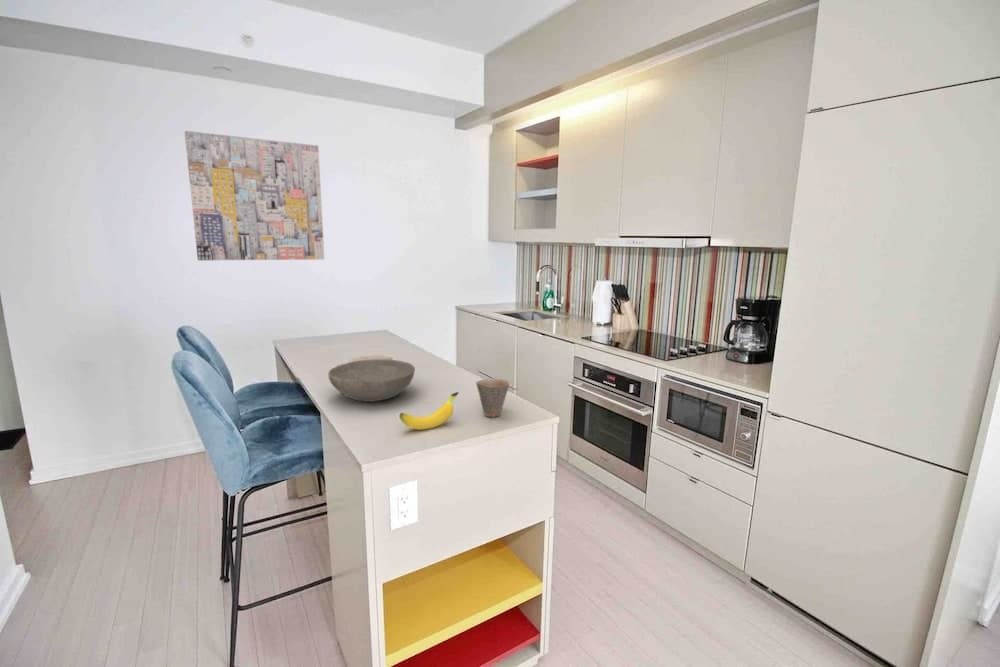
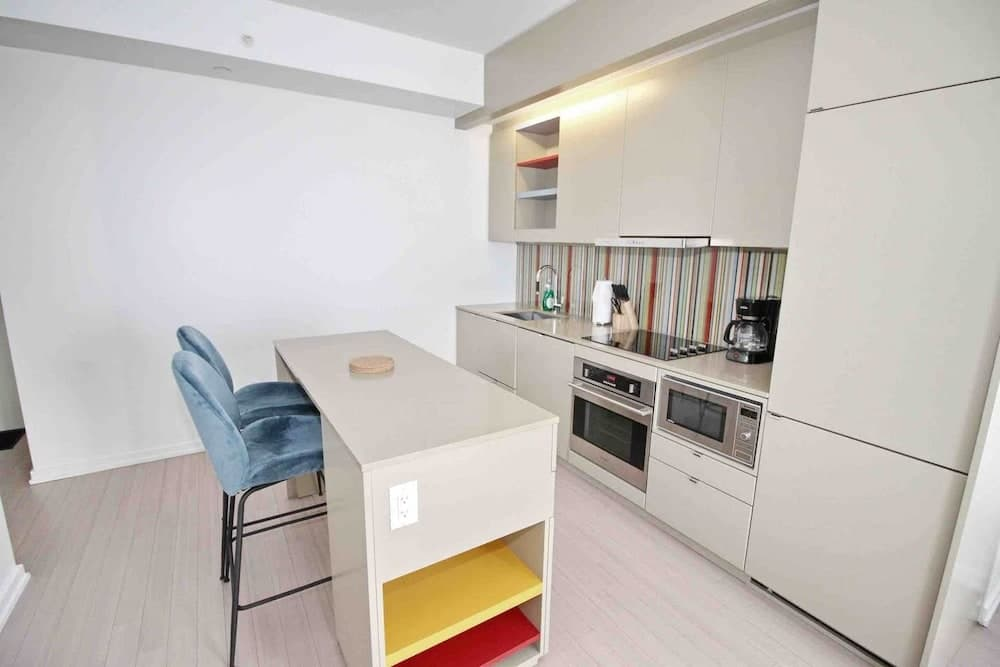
- wall art (260, 200)
- bowl (372, 382)
- cup (492, 397)
- banana (431, 414)
